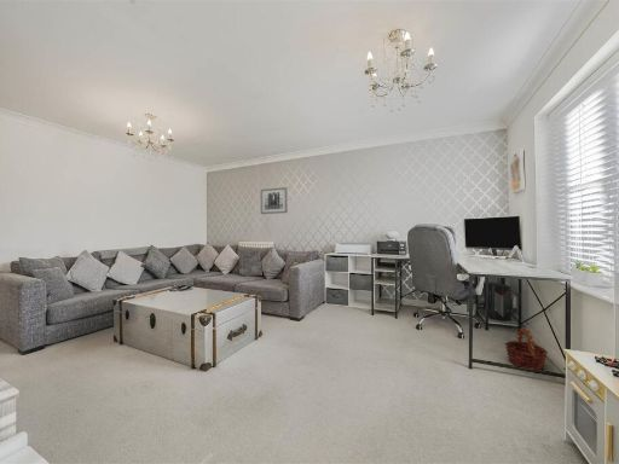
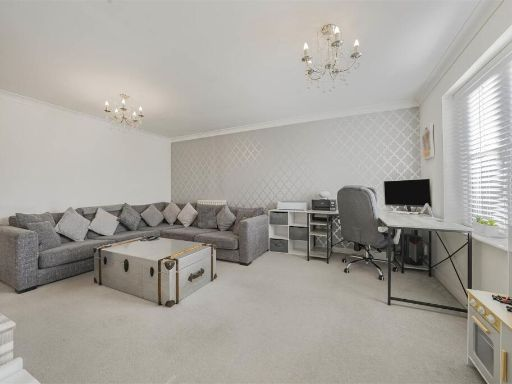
- wall art (273, 201)
- basket (525, 346)
